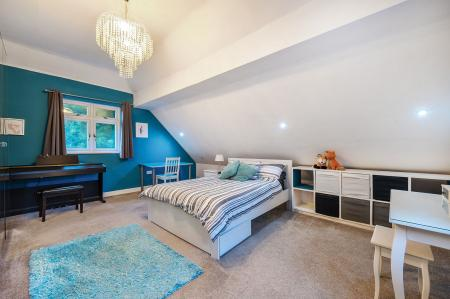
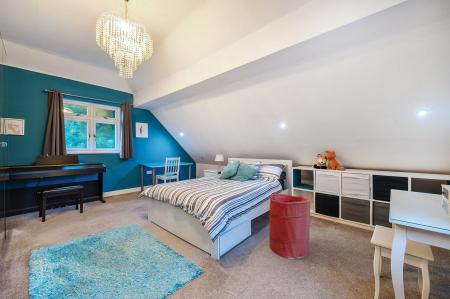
+ laundry hamper (289, 222)
